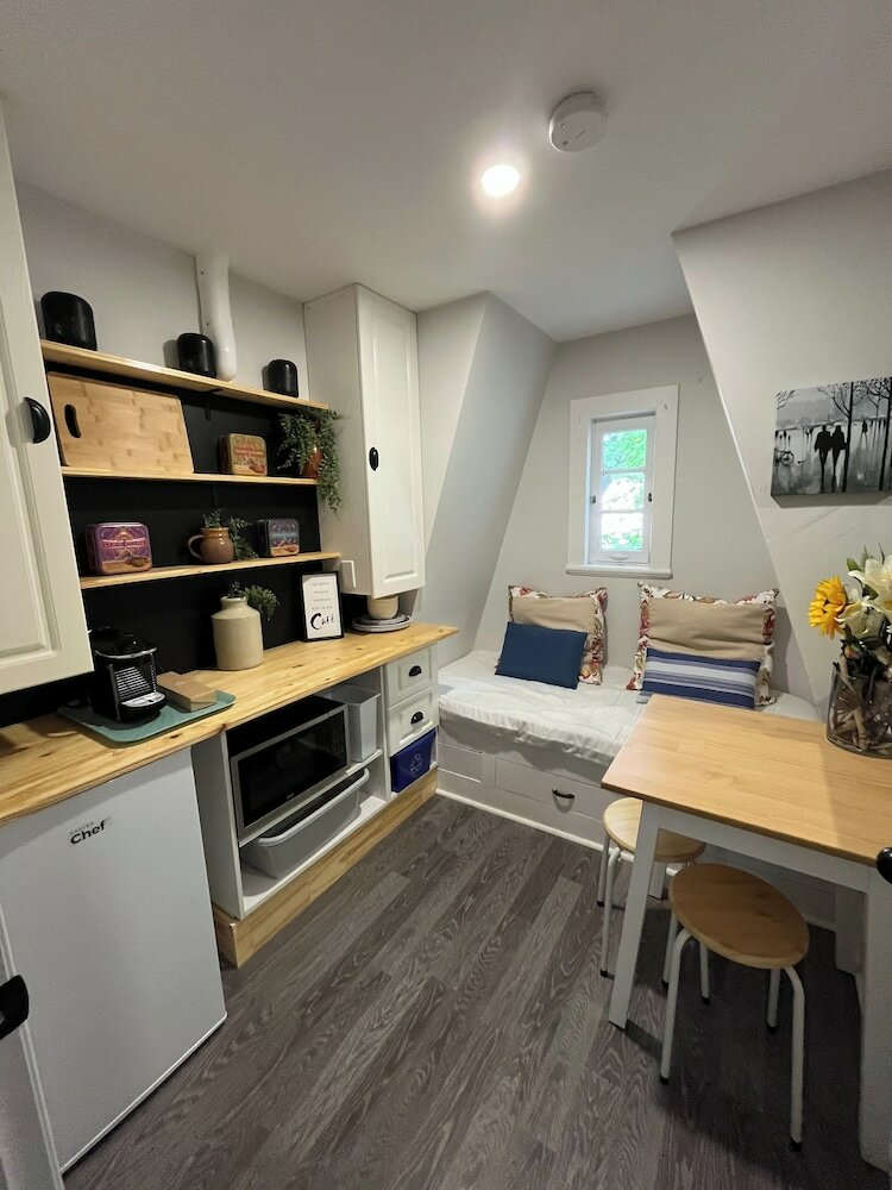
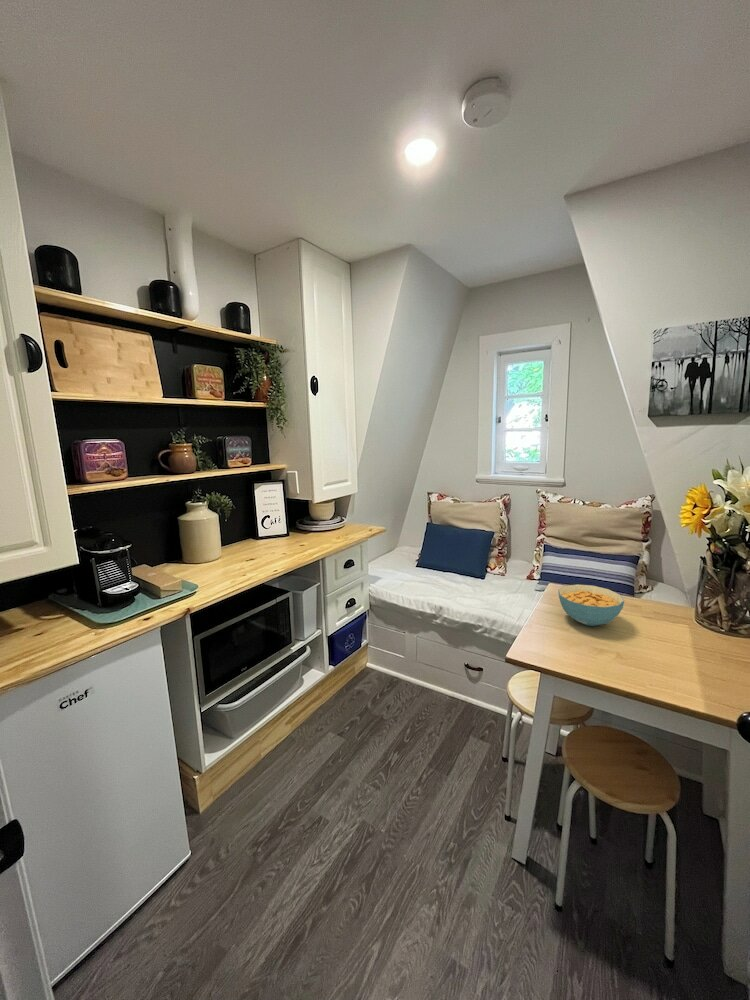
+ cereal bowl (589, 608)
